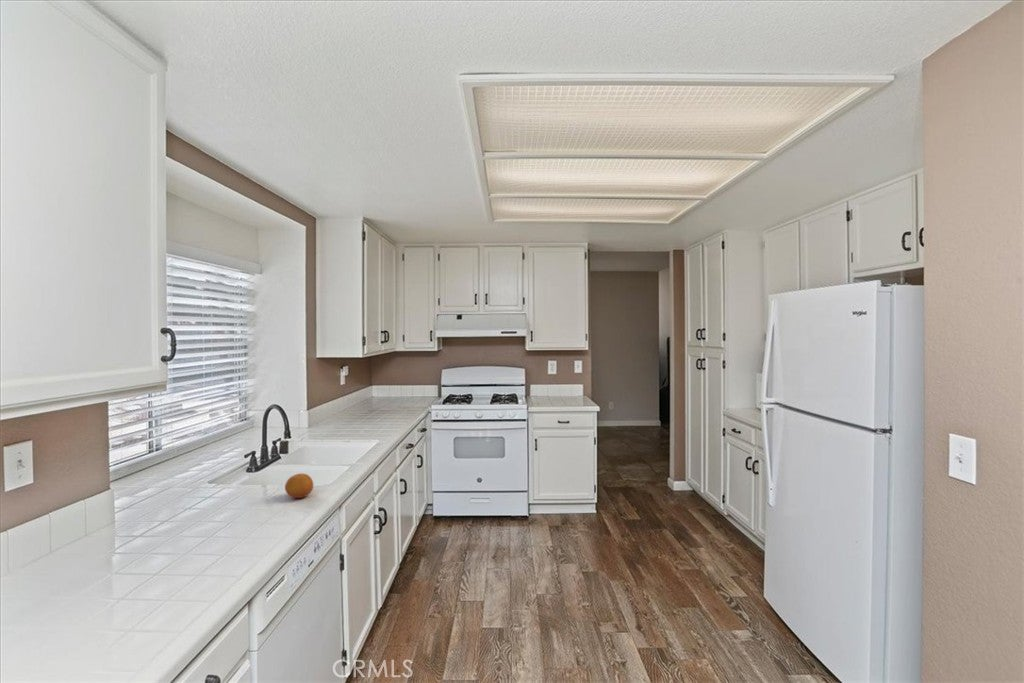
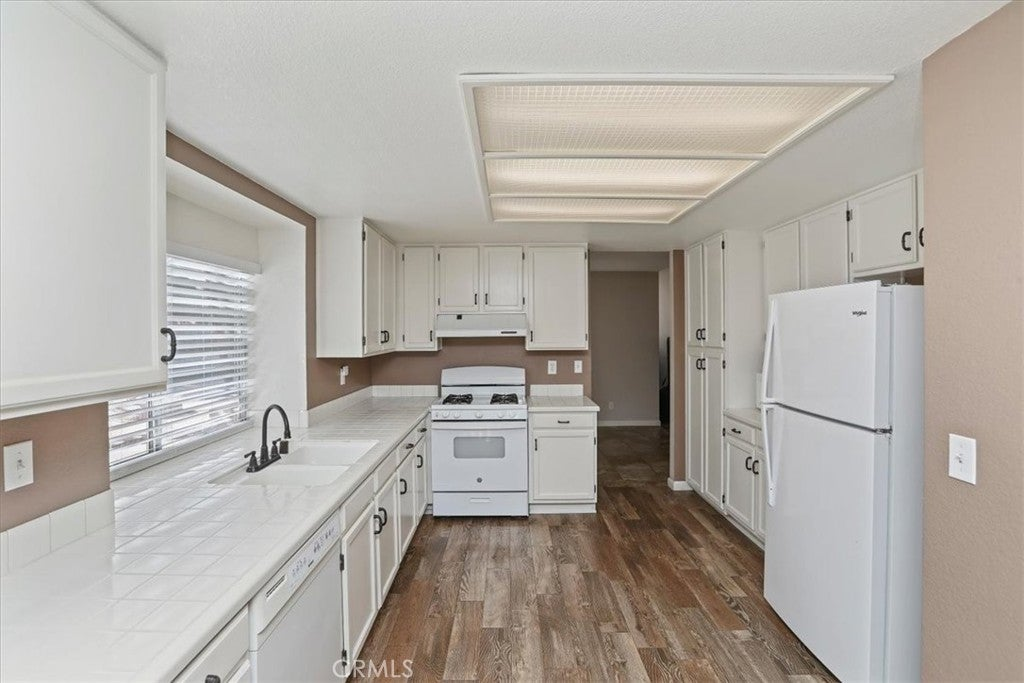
- fruit (299, 485)
